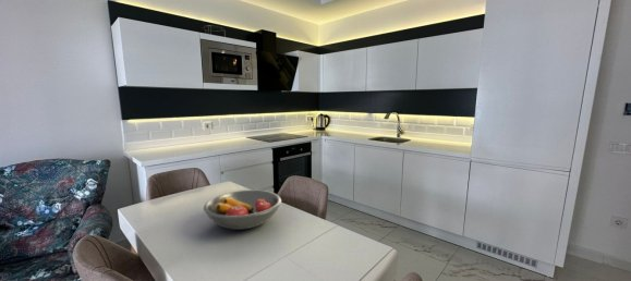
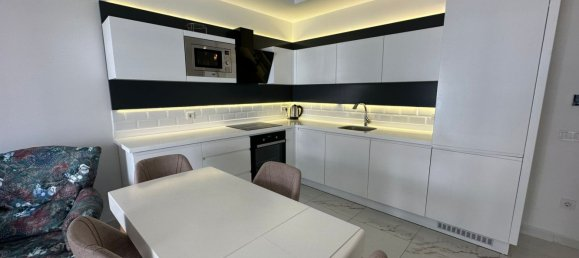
- fruit bowl (244, 208)
